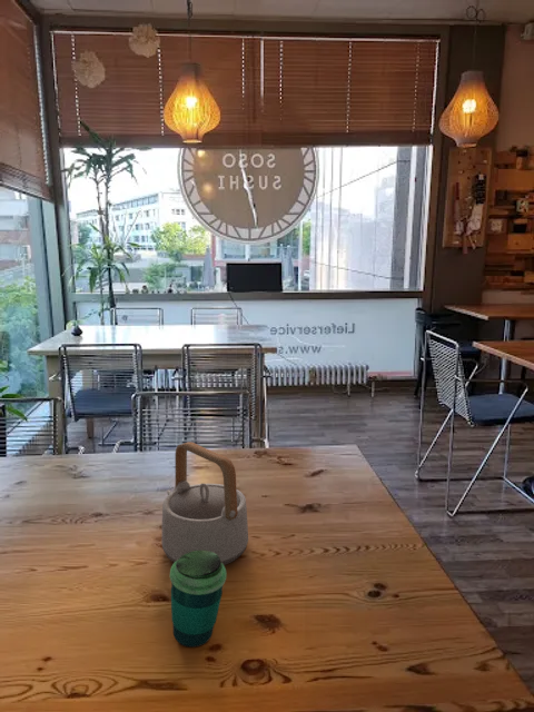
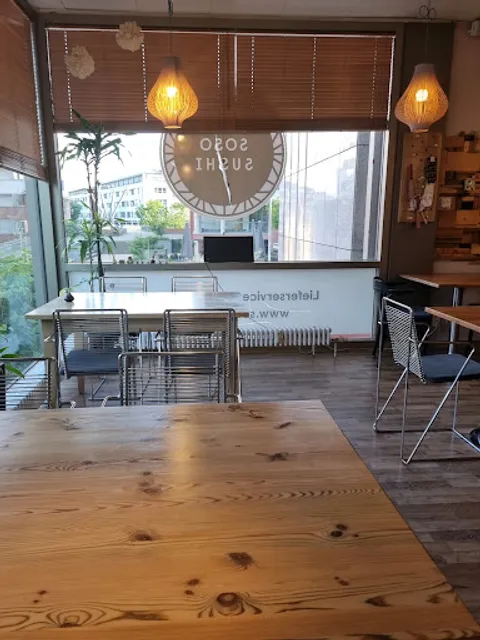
- teapot (199, 497)
- cup (198, 599)
